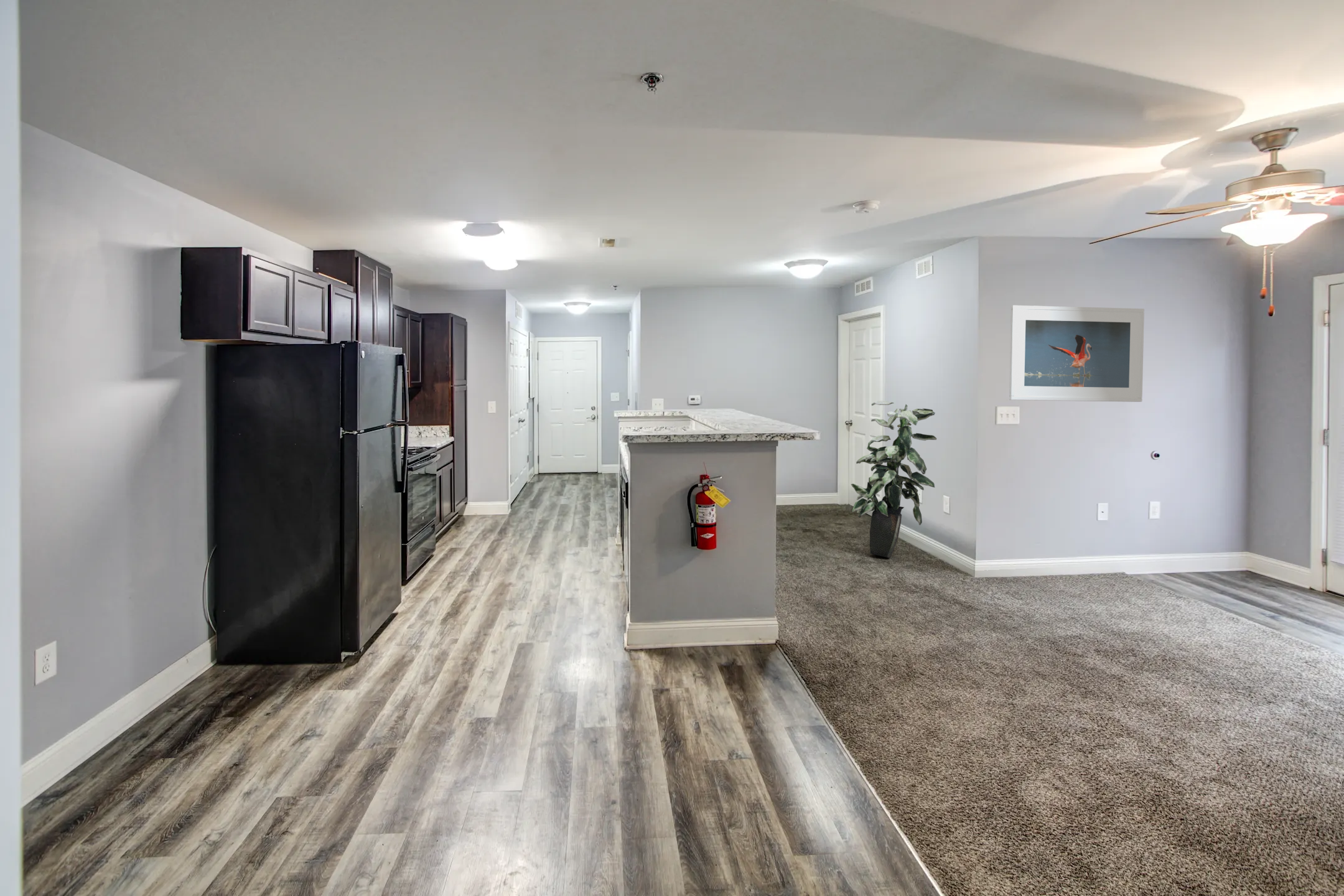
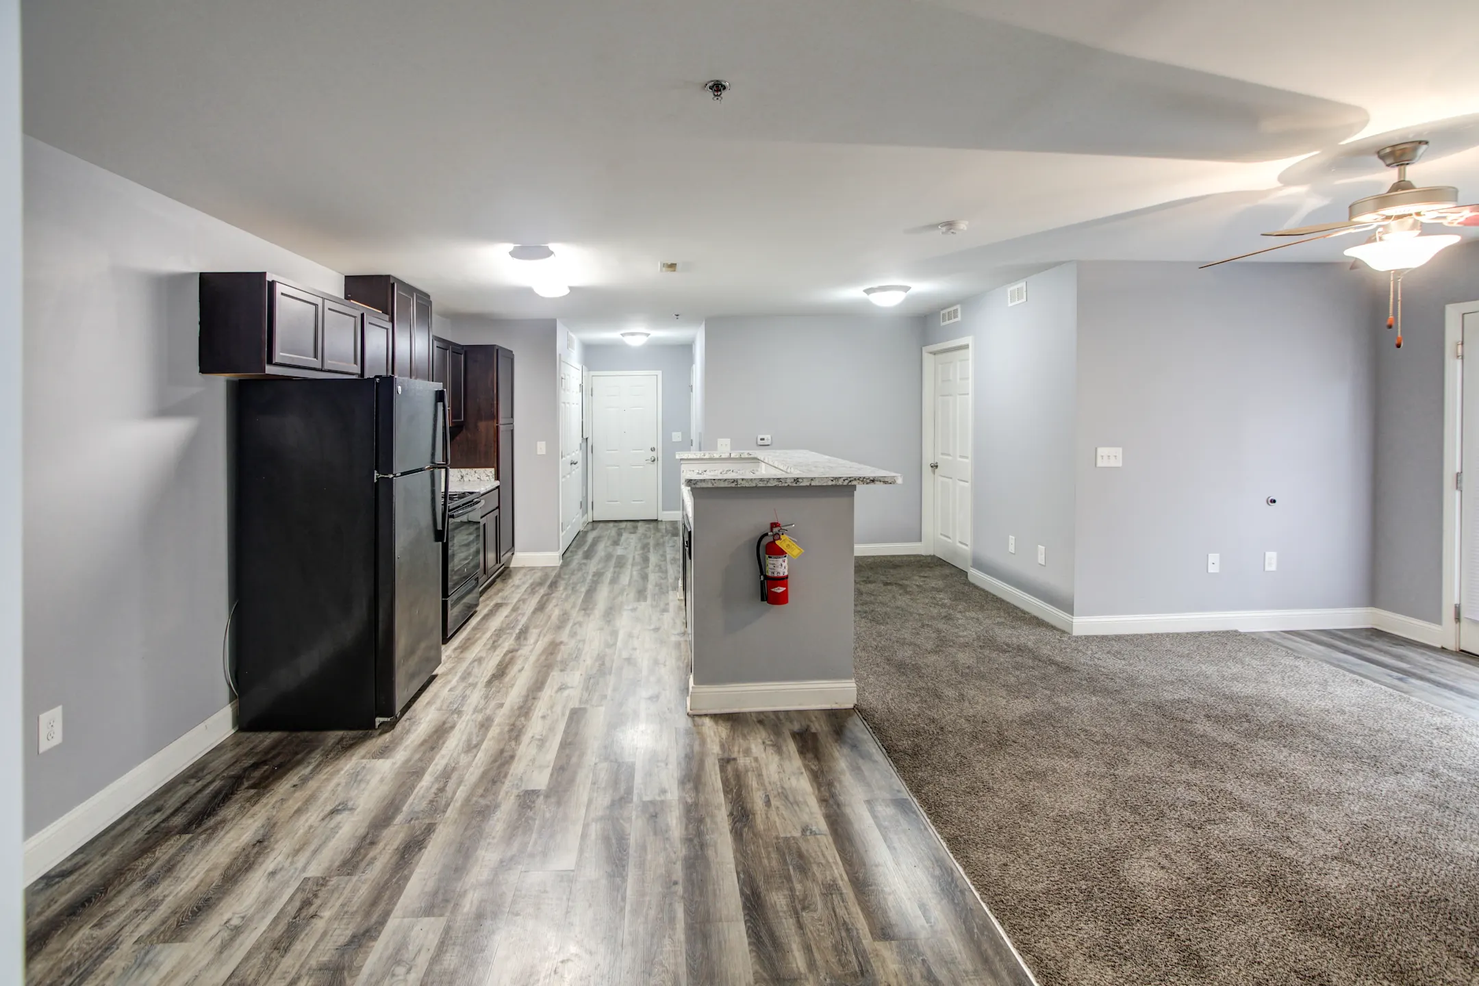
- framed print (1077, 354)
- indoor plant (891, 478)
